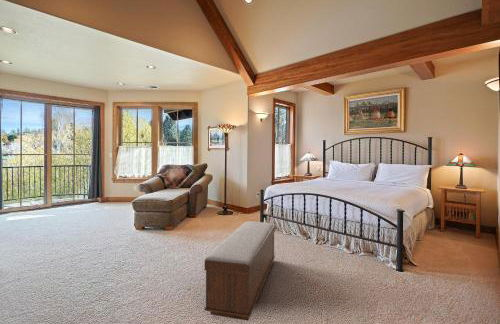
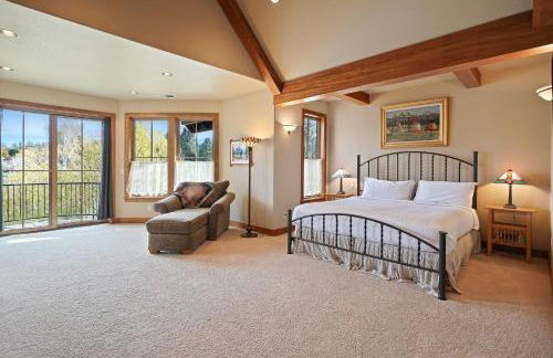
- bench (246, 259)
